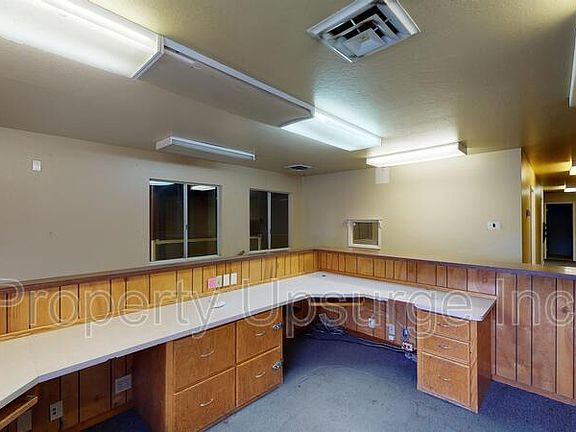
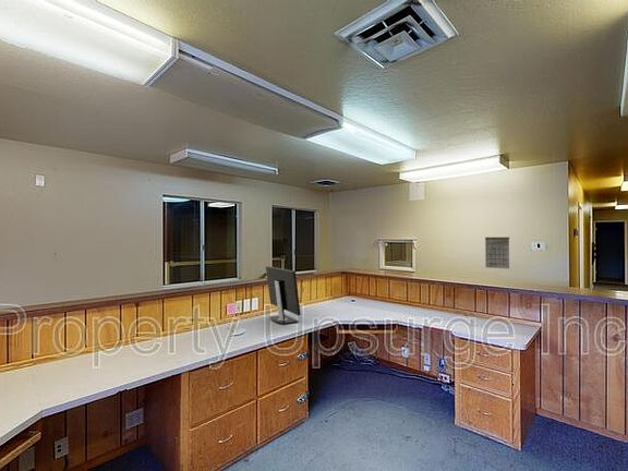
+ calendar (496, 249)
+ monitor (282, 293)
